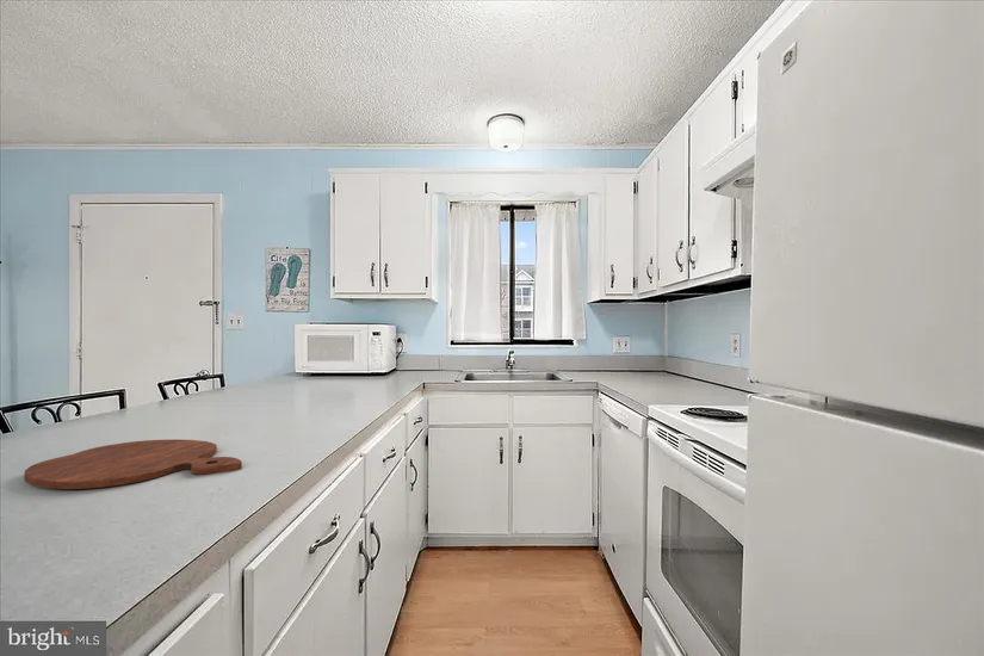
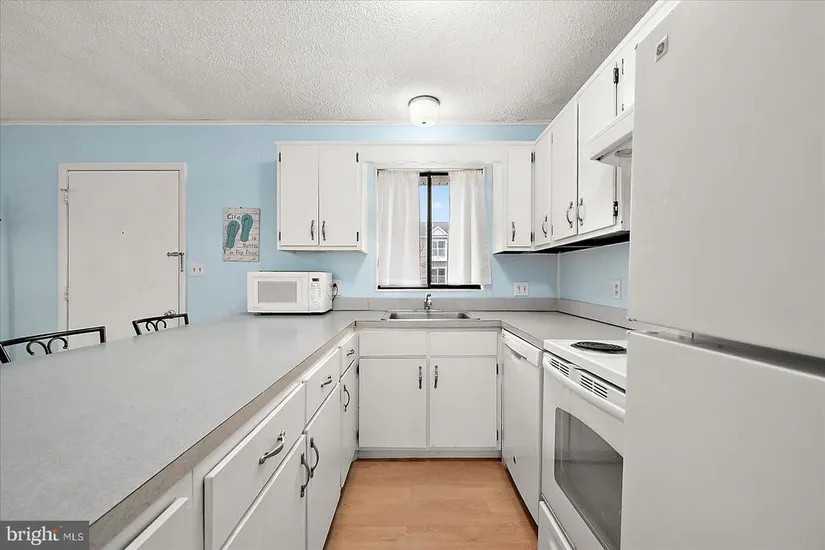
- cutting board (153, 460)
